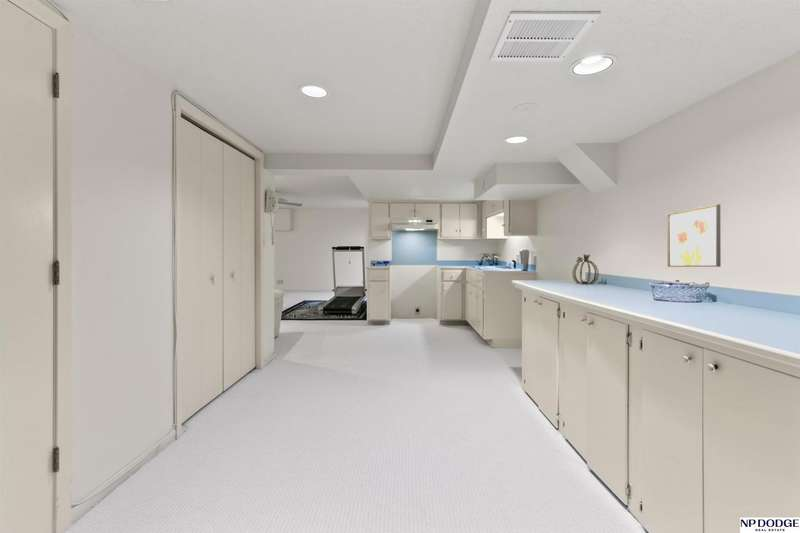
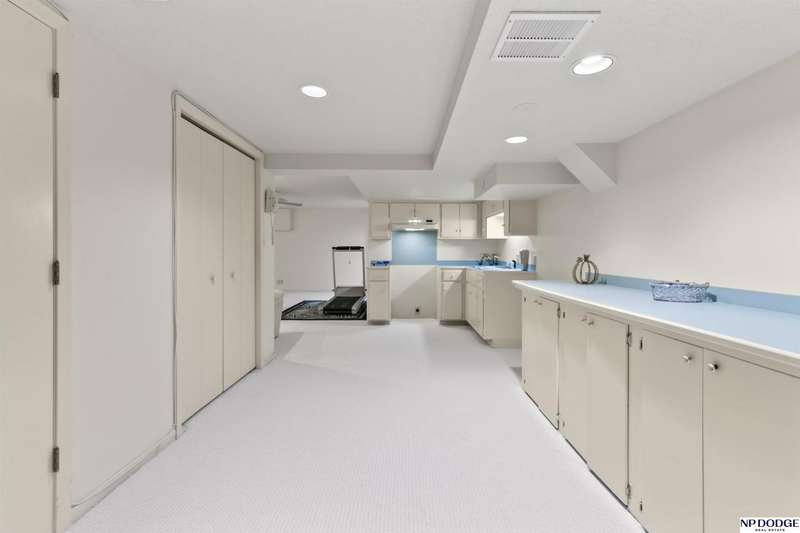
- wall art (693, 238)
